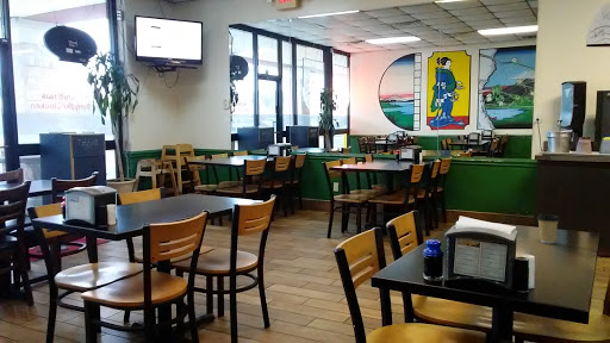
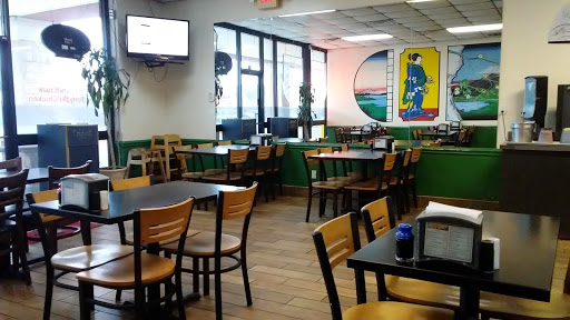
- coffee cup (547, 227)
